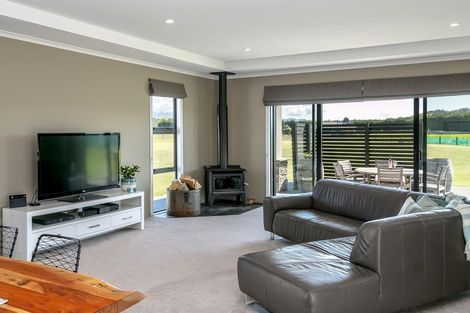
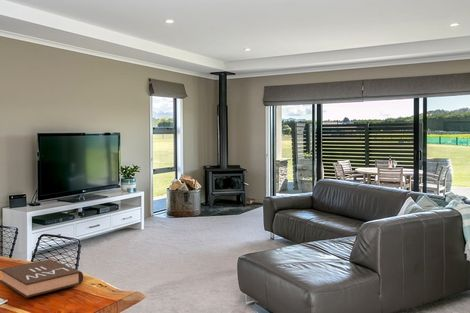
+ book (41, 276)
